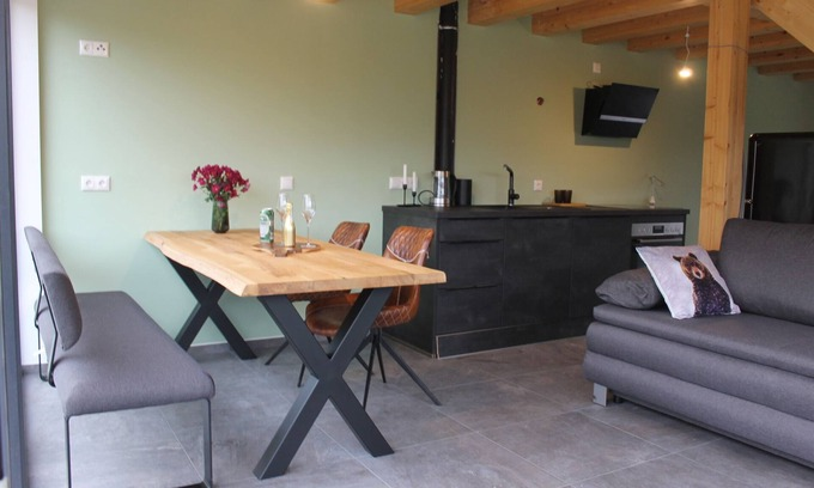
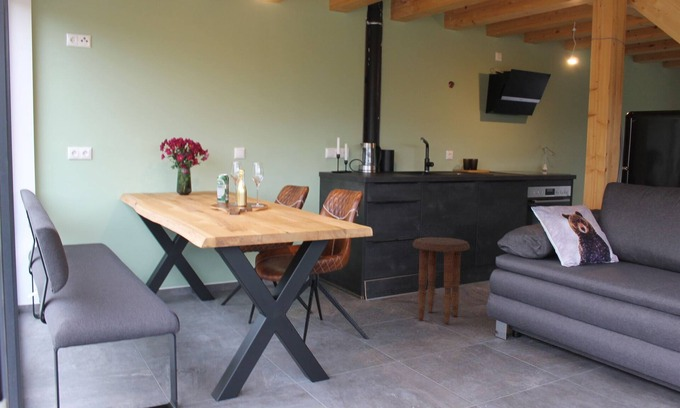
+ side table (435, 279)
